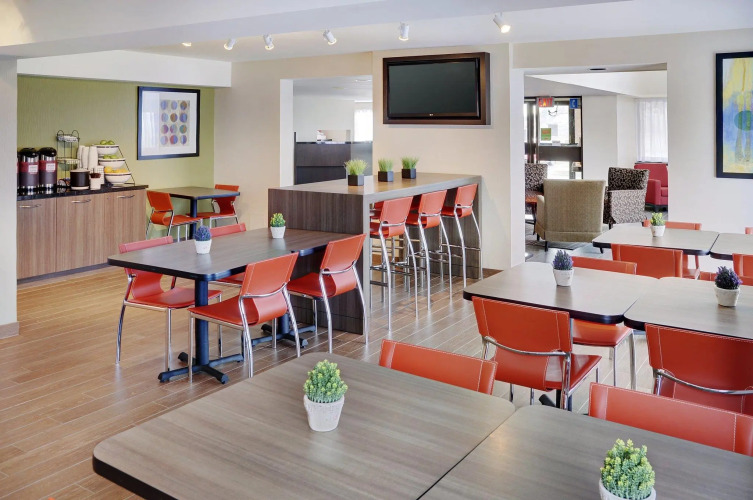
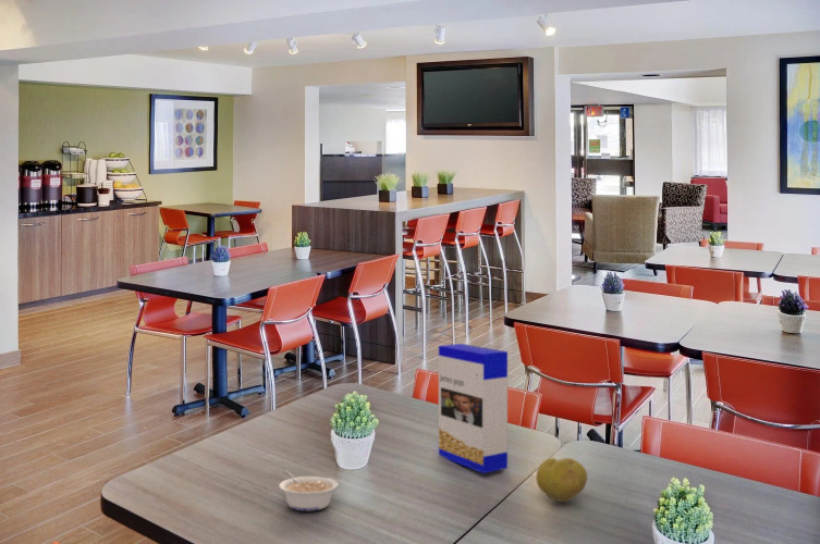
+ cereal box (472, 405)
+ fruit (561, 479)
+ legume (306, 492)
